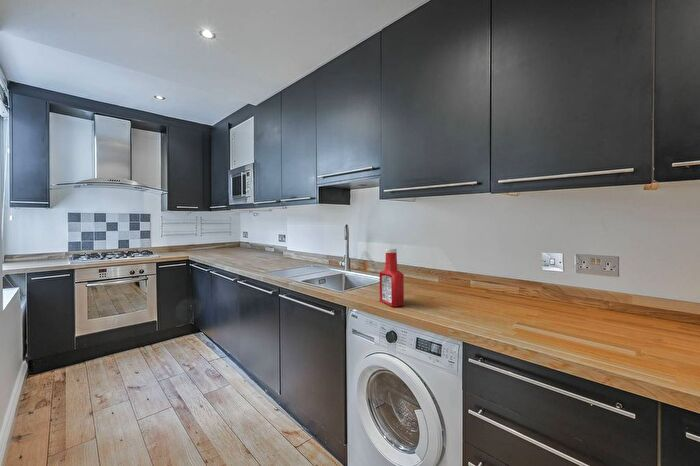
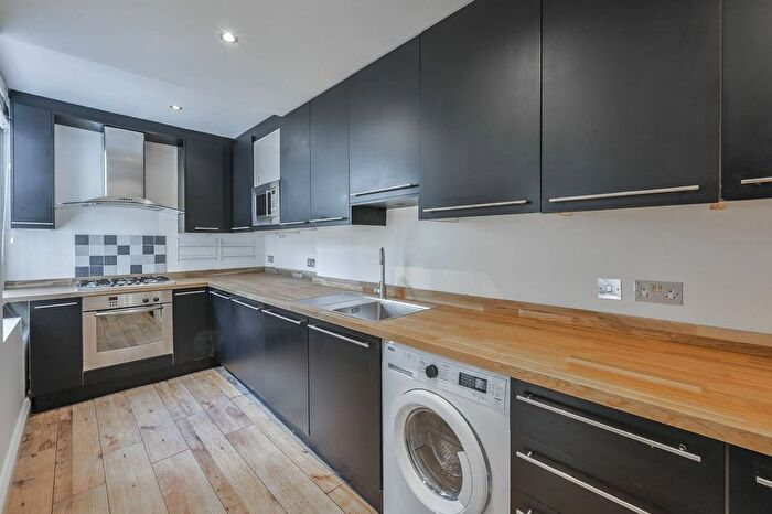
- soap bottle (391, 275)
